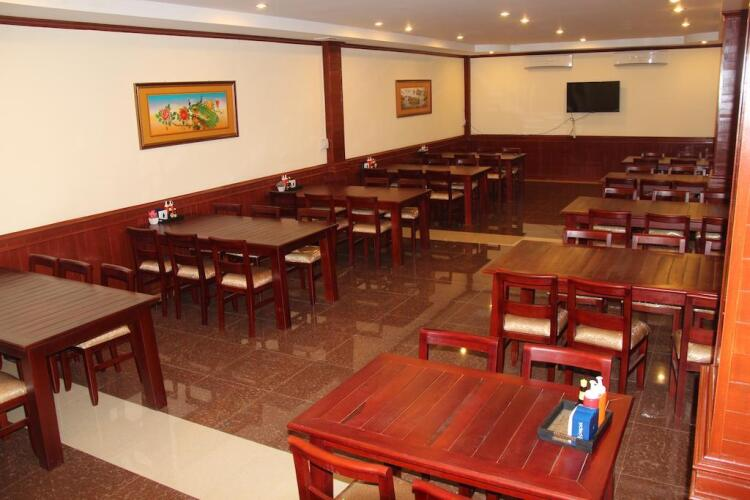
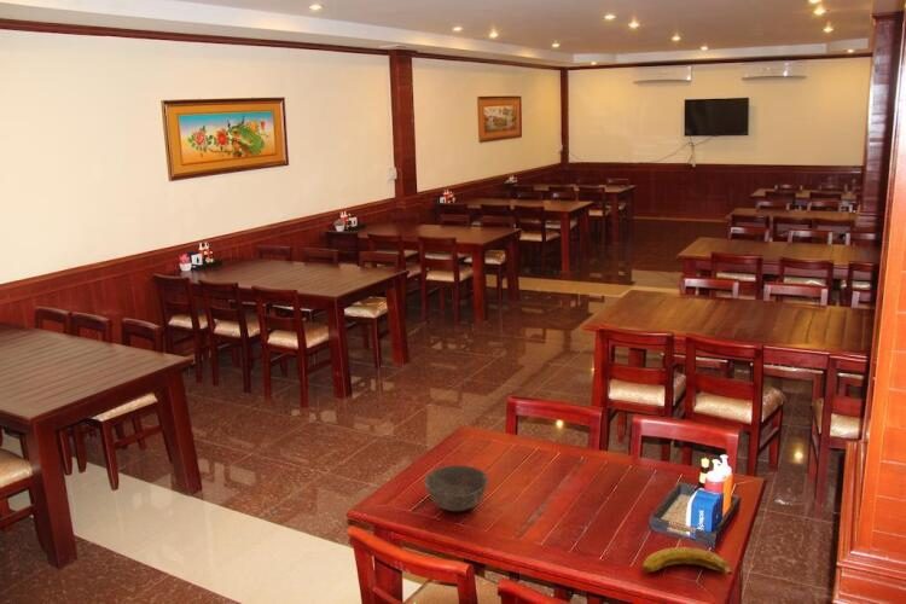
+ bowl (457, 492)
+ banana (689, 563)
